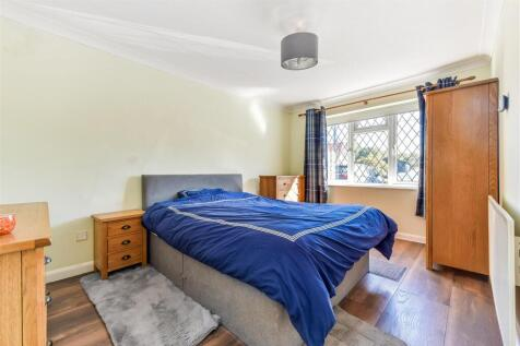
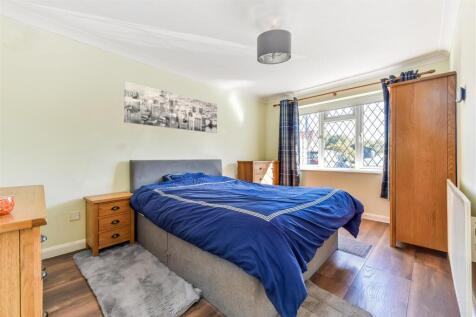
+ wall art (178, 111)
